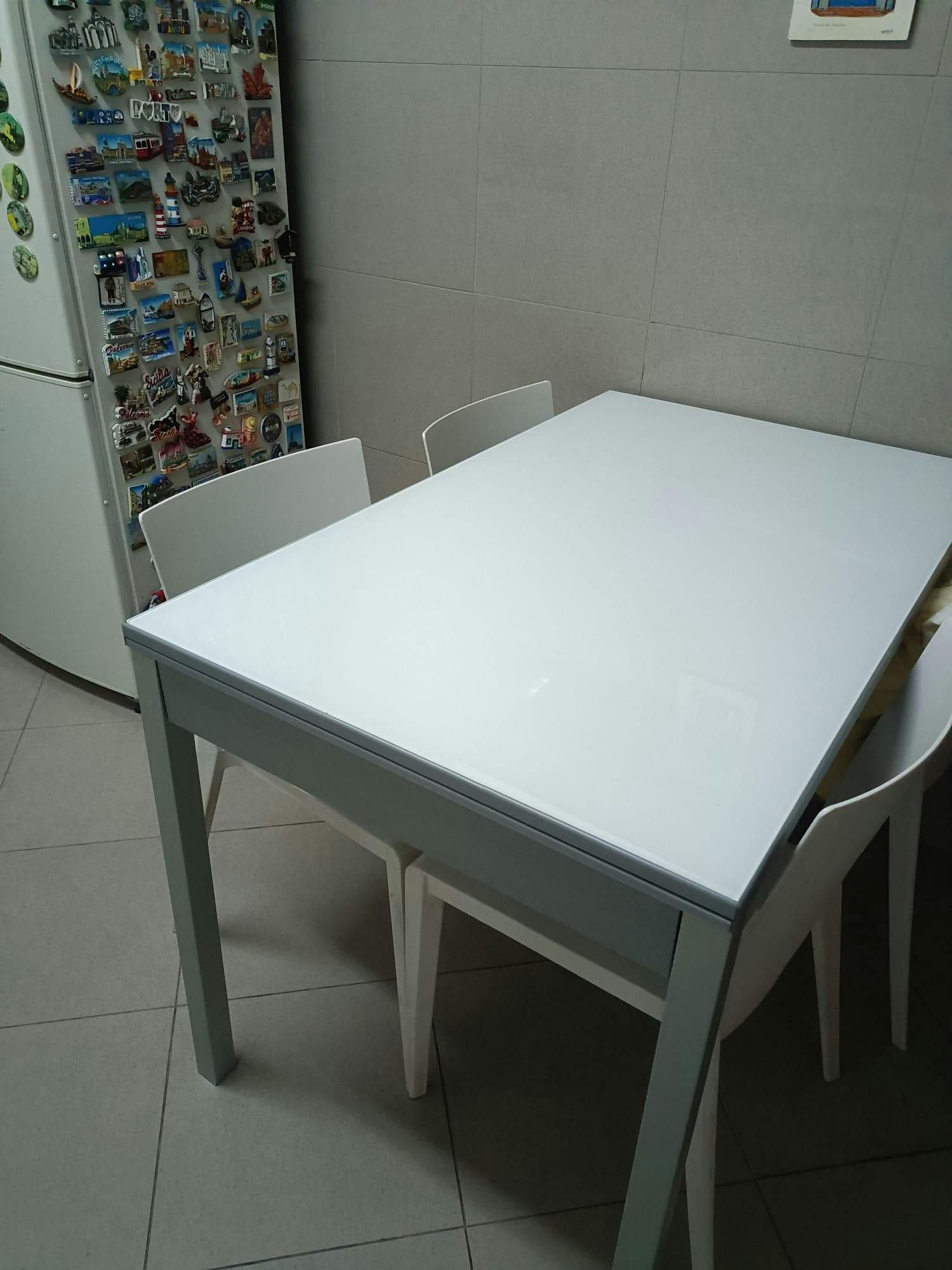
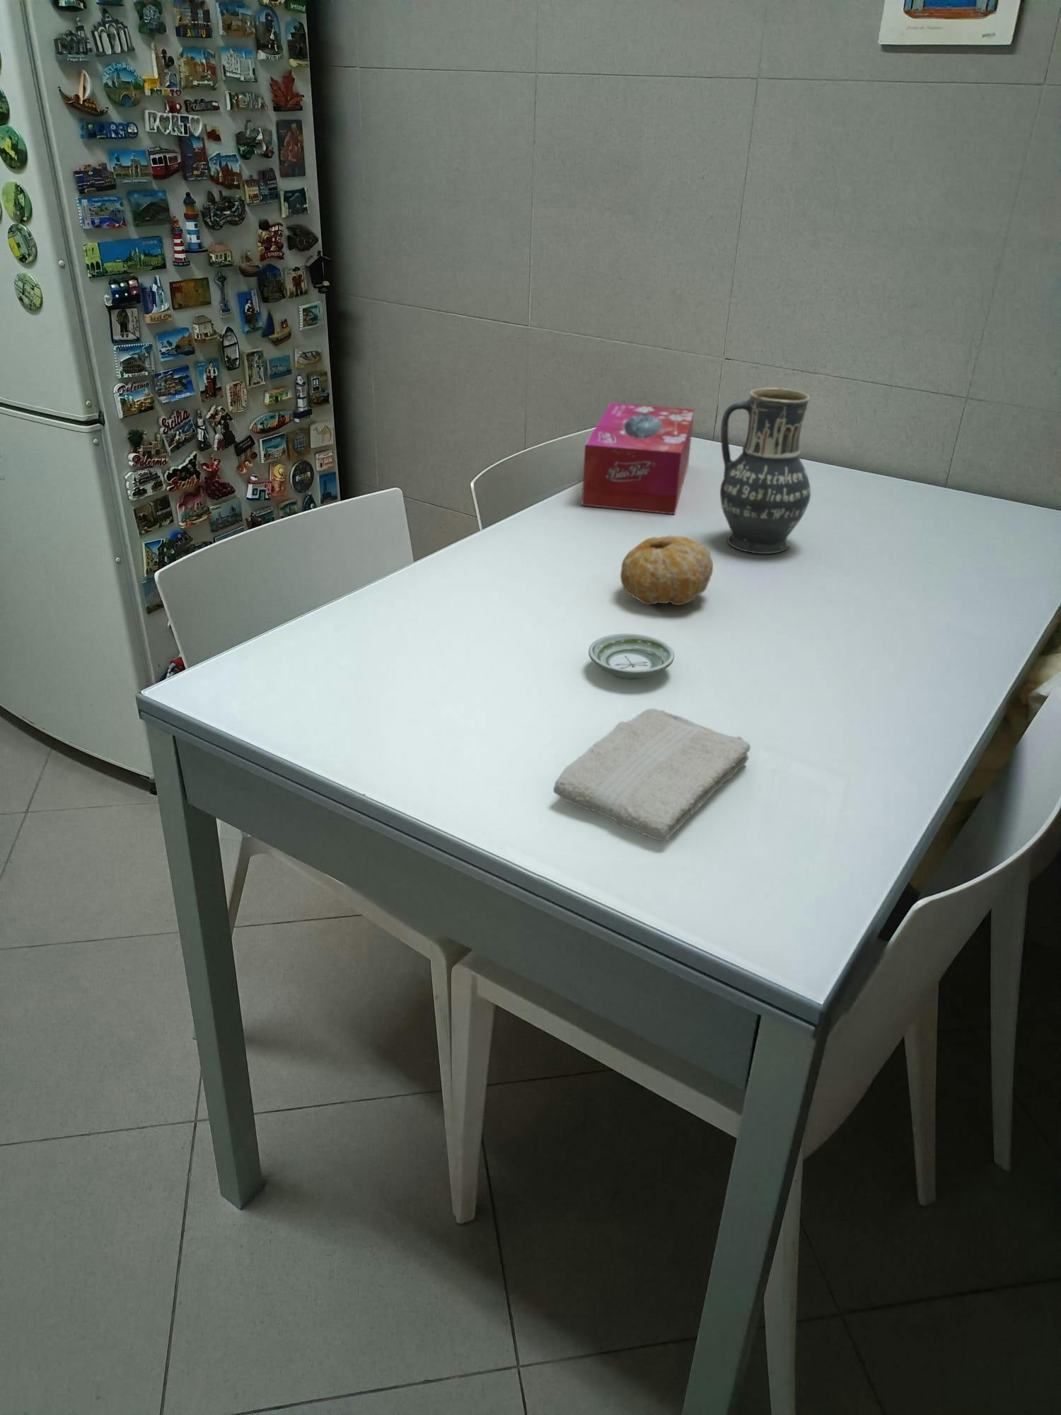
+ vase (768, 470)
+ saucer (630, 660)
+ tissue box (640, 455)
+ washcloth (658, 767)
+ fruit (666, 567)
